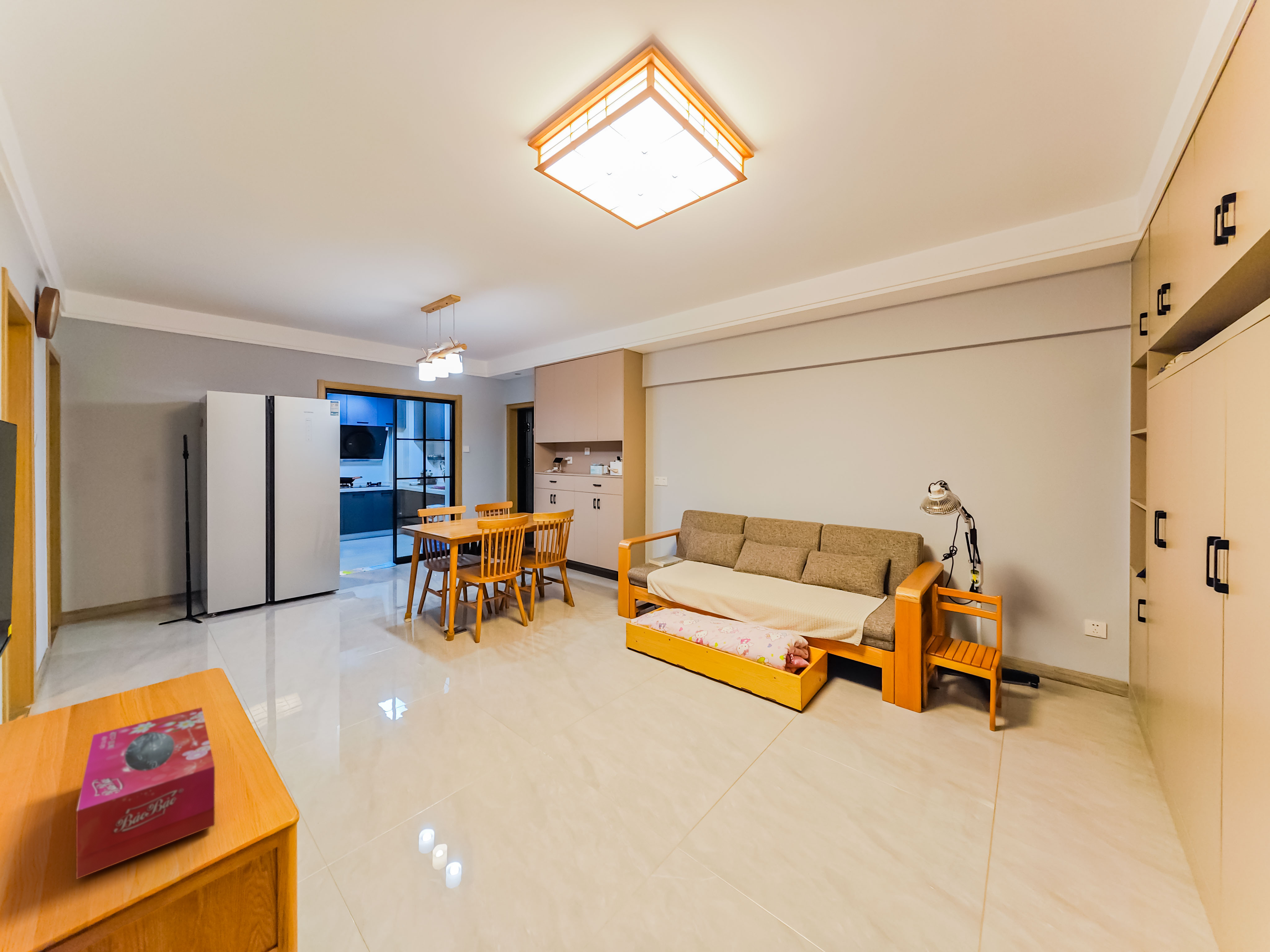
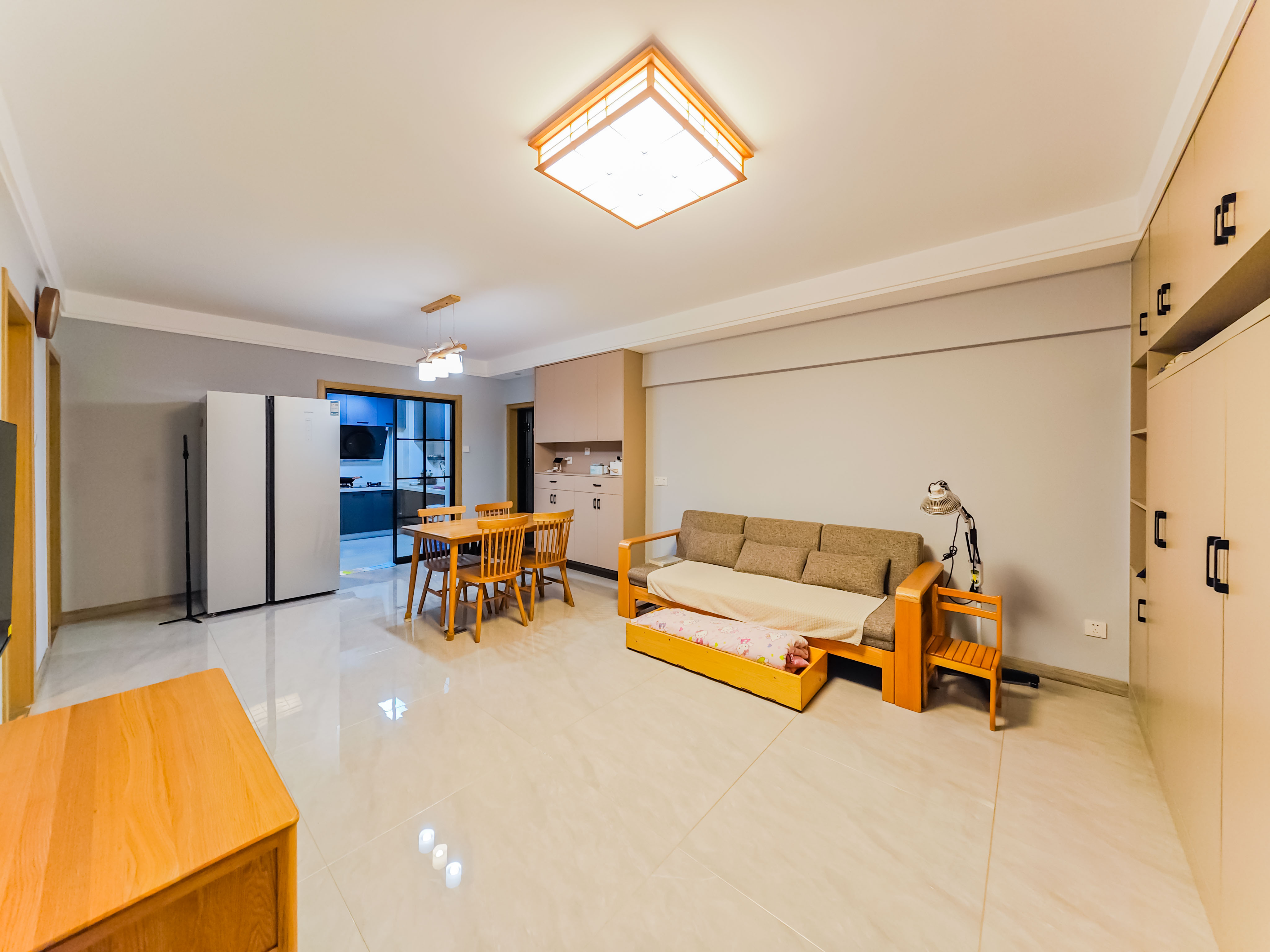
- tissue box (150, 778)
